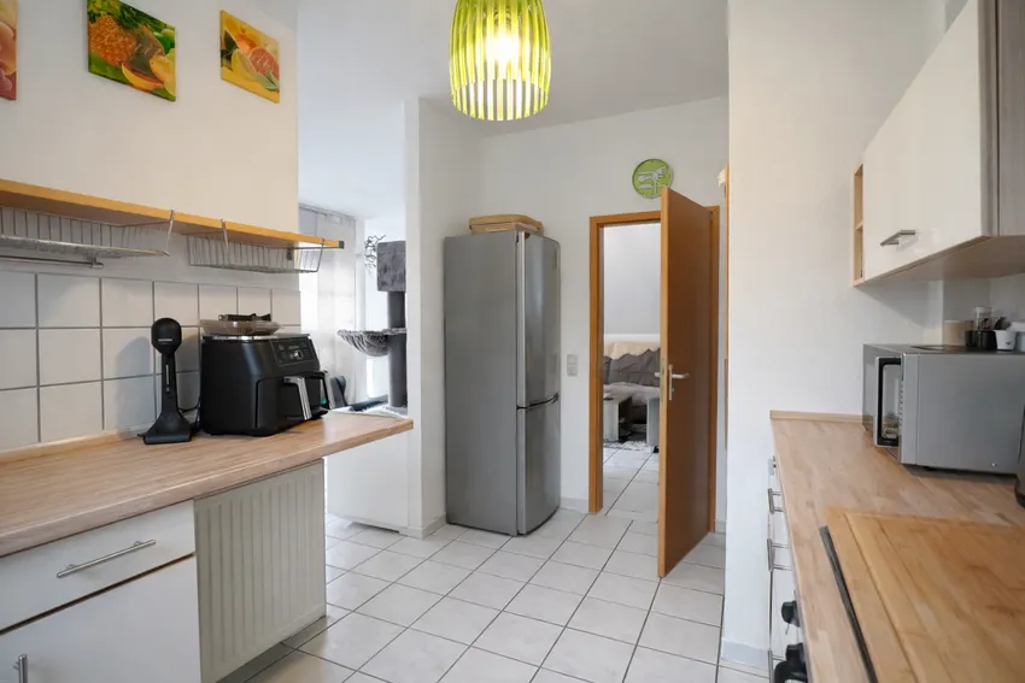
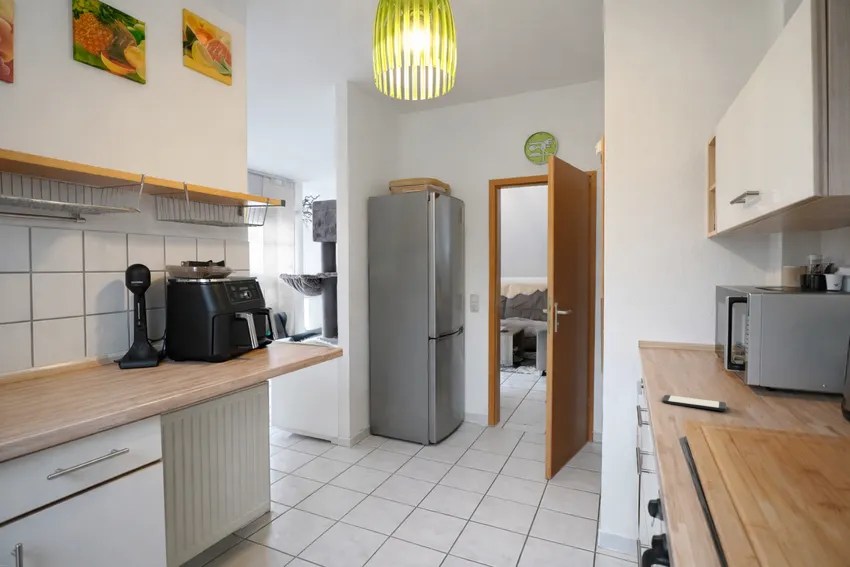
+ smartphone (693, 402)
